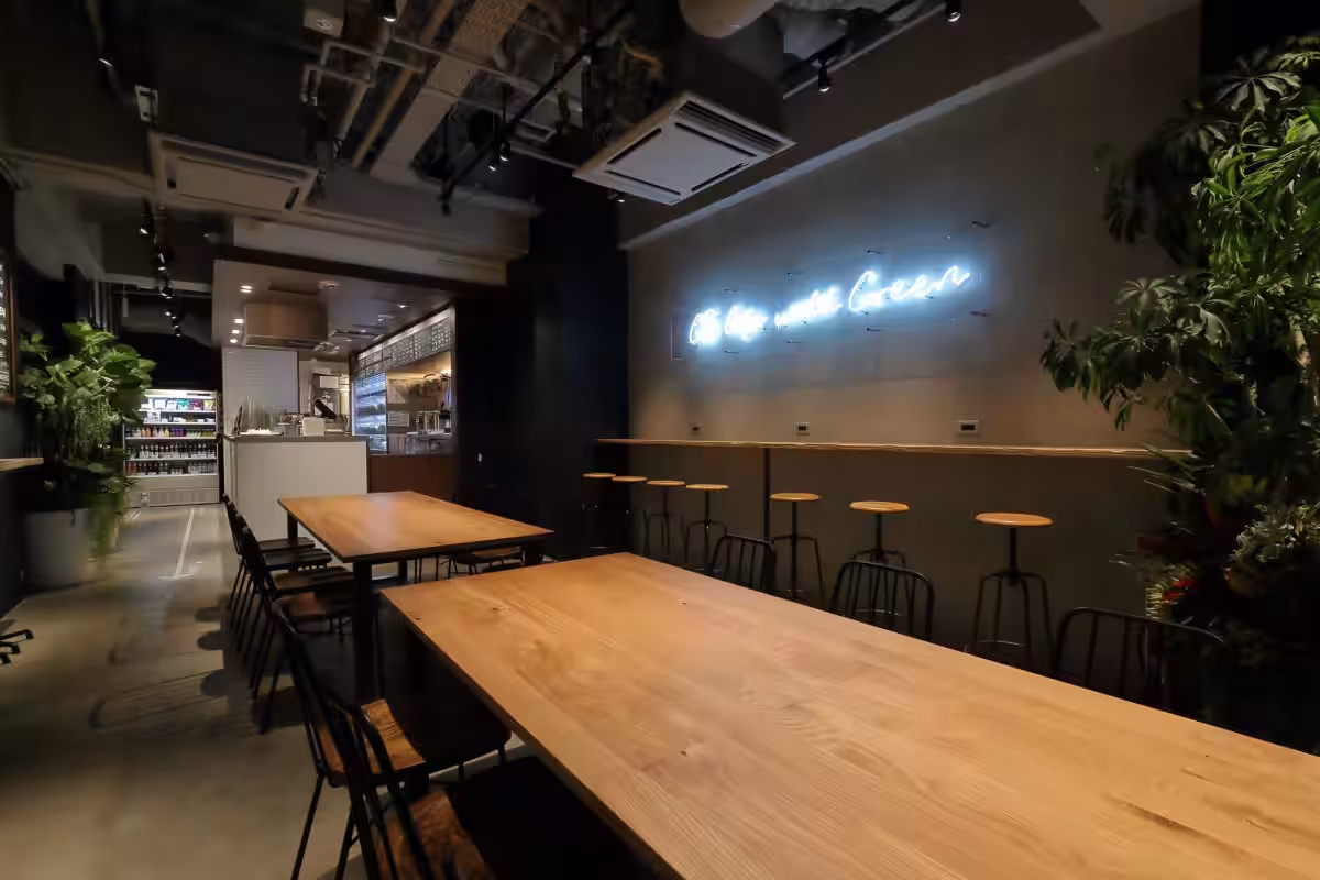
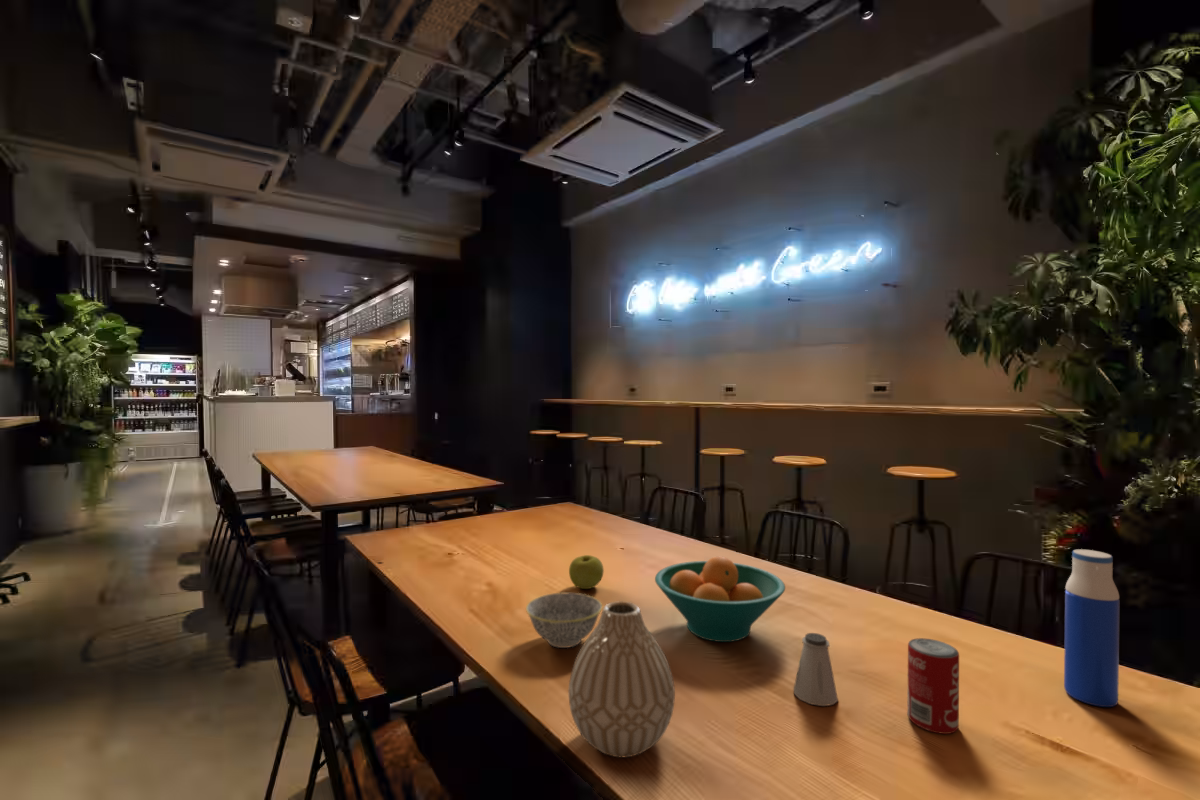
+ apple (586, 572)
+ vase (621, 673)
+ saltshaker (815, 665)
+ bowl (564, 623)
+ beverage can (932, 684)
+ water bottle (1091, 625)
+ fruit bowl (718, 593)
